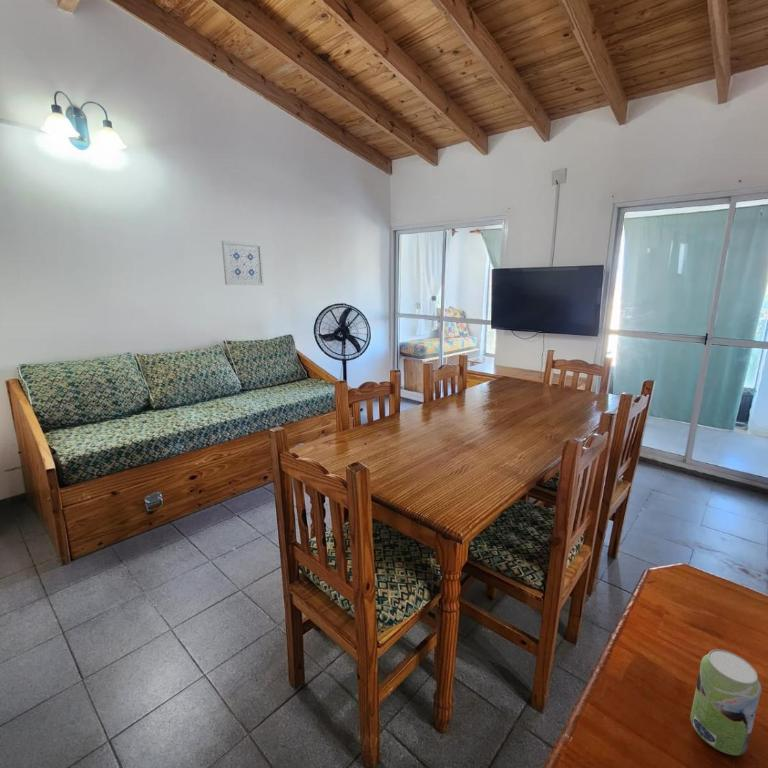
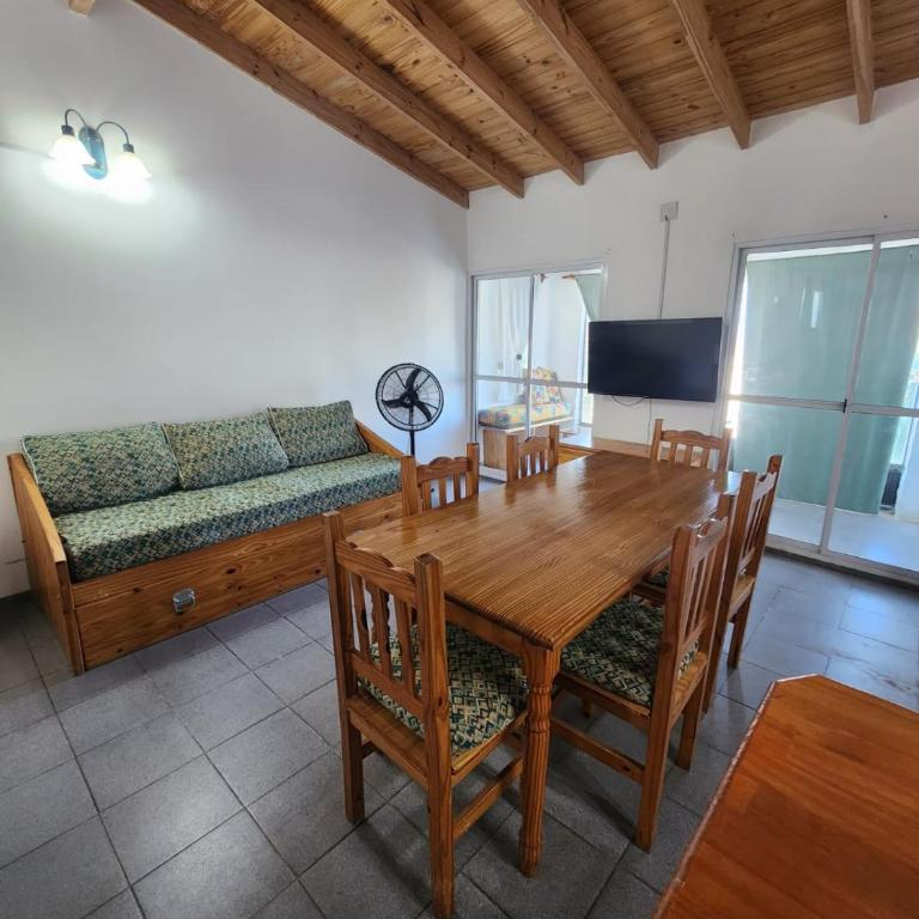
- beverage can (724, 701)
- wall art (243, 264)
